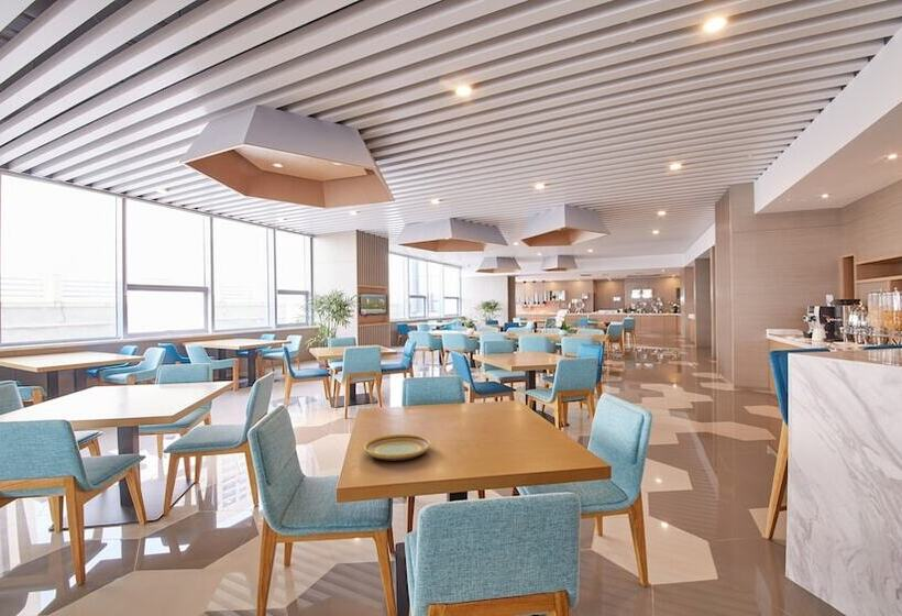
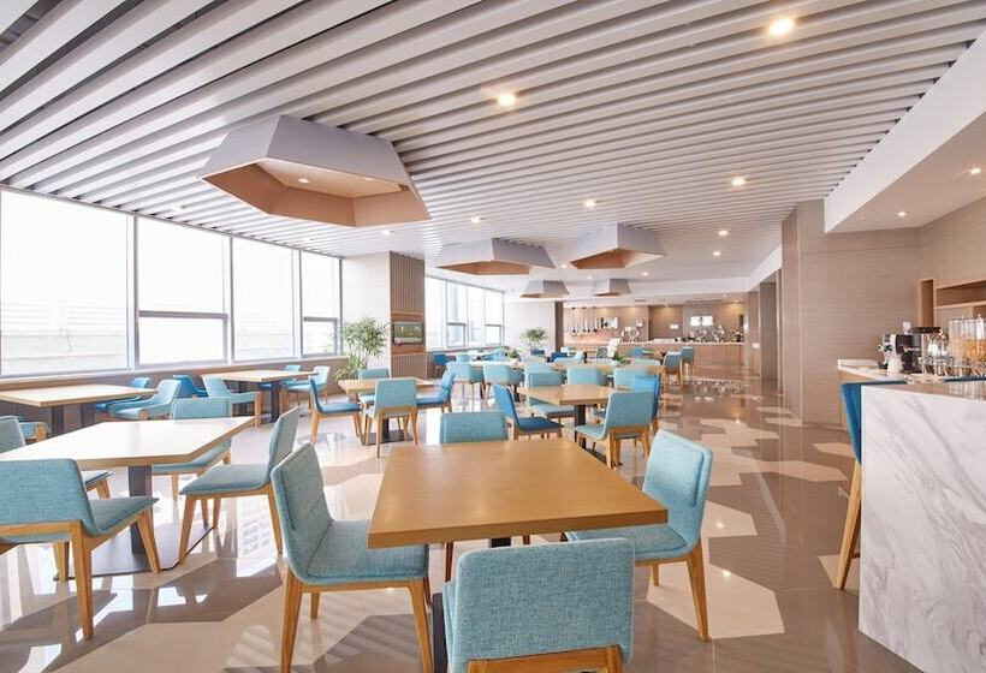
- plate (397, 448)
